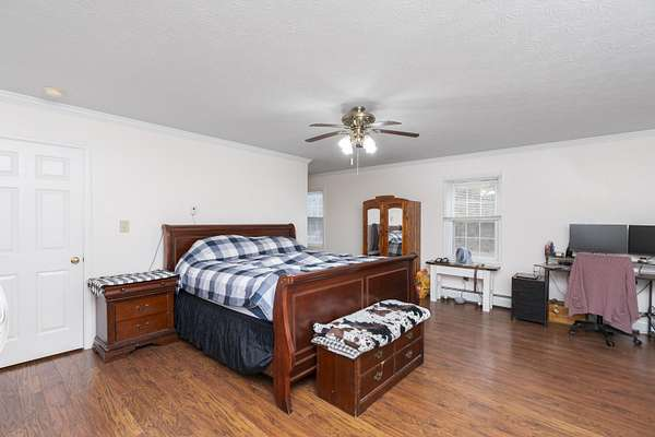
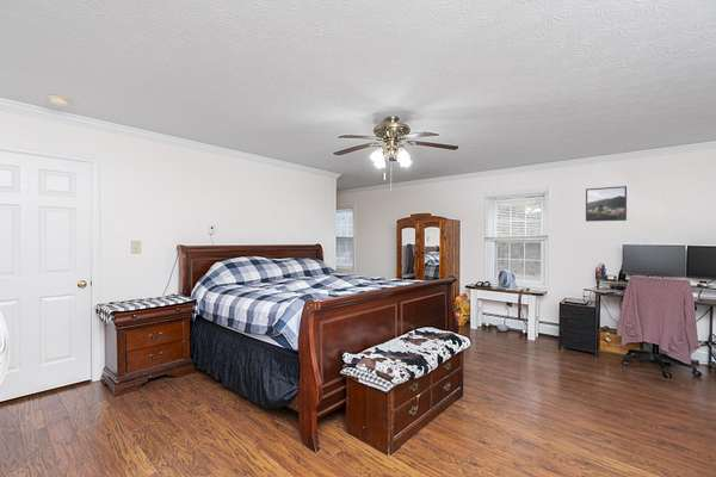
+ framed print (605, 204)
